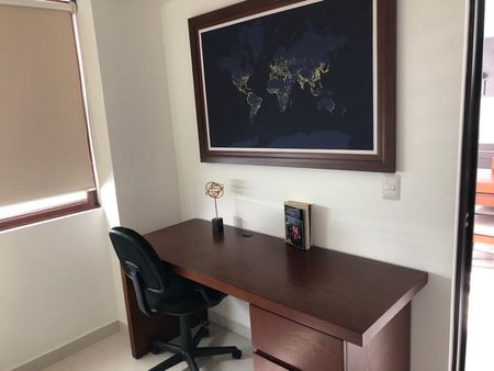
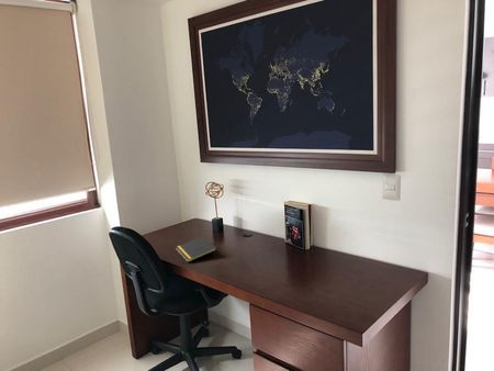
+ notepad (195, 248)
